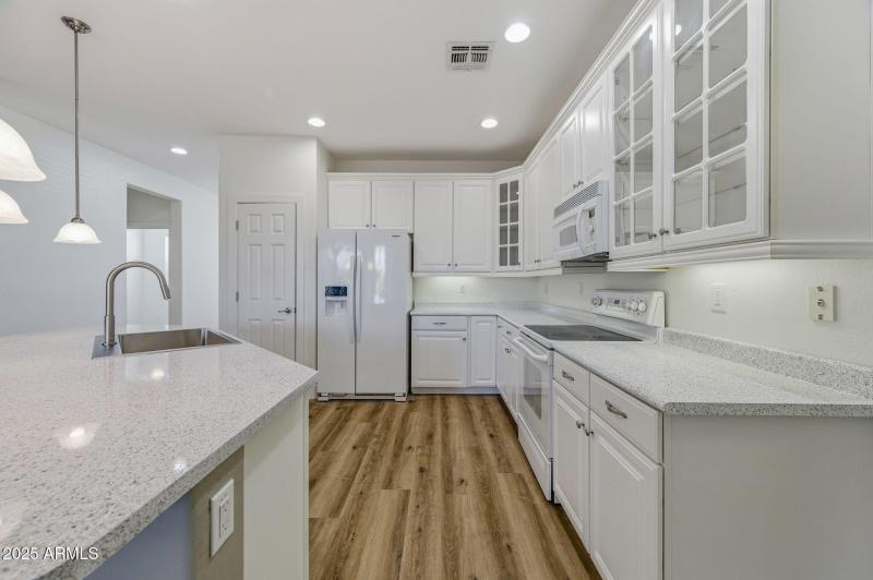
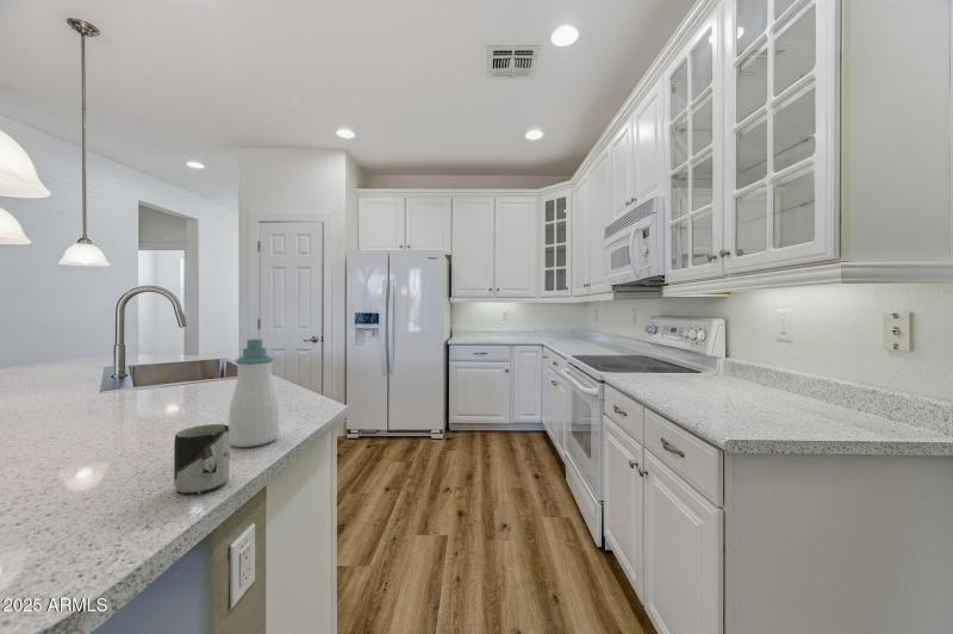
+ cup (204, 459)
+ soap bottle (254, 390)
